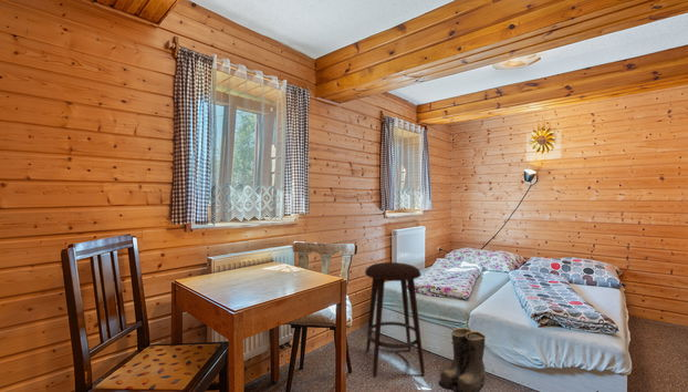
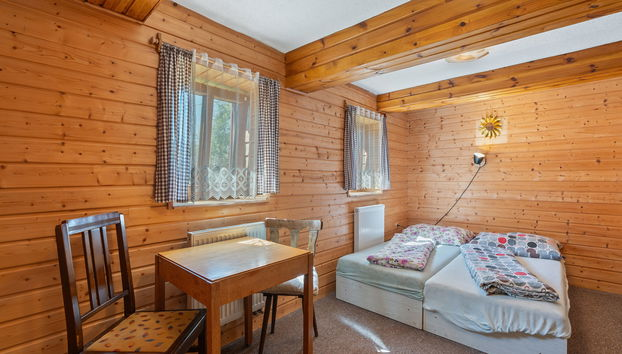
- boots (463, 358)
- stool (393, 322)
